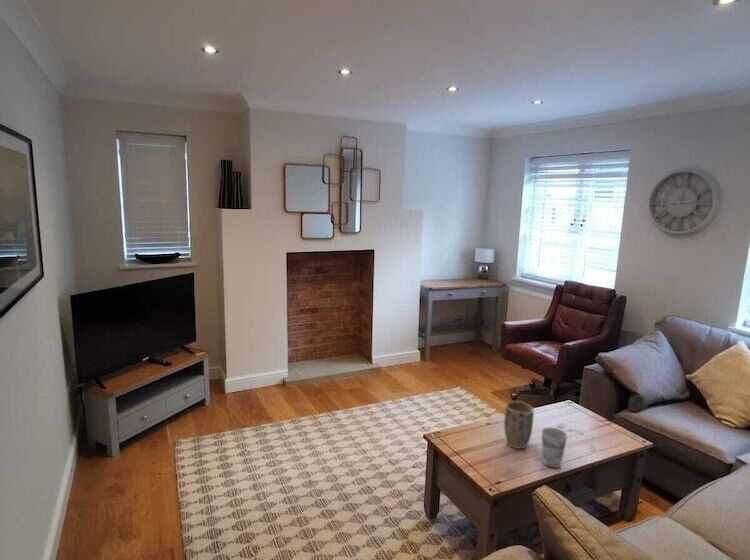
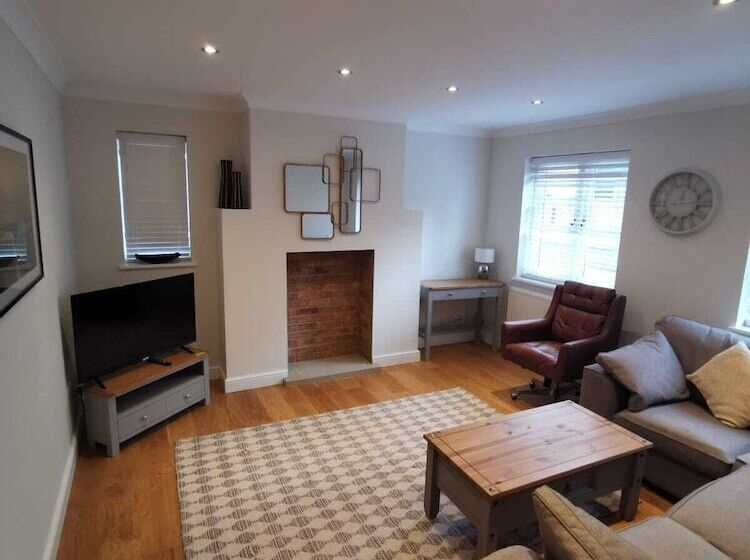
- plant pot (518, 425)
- cup (553, 448)
